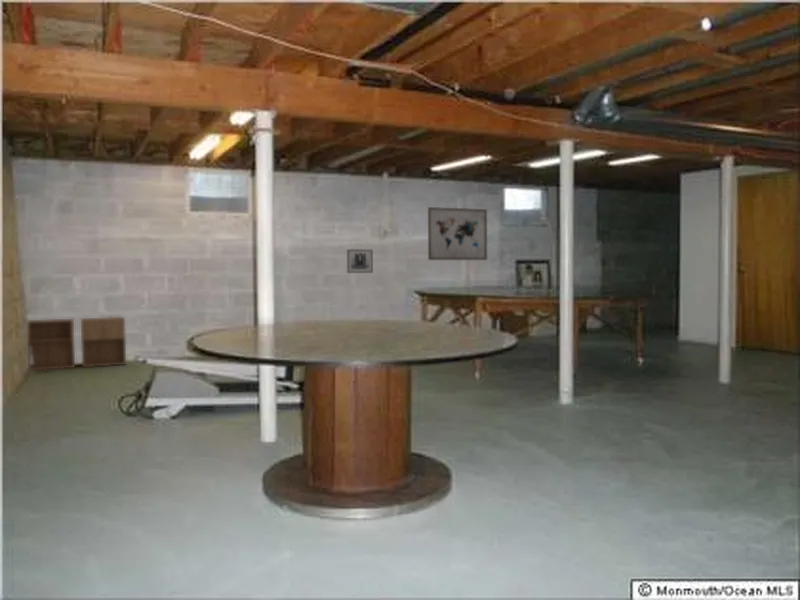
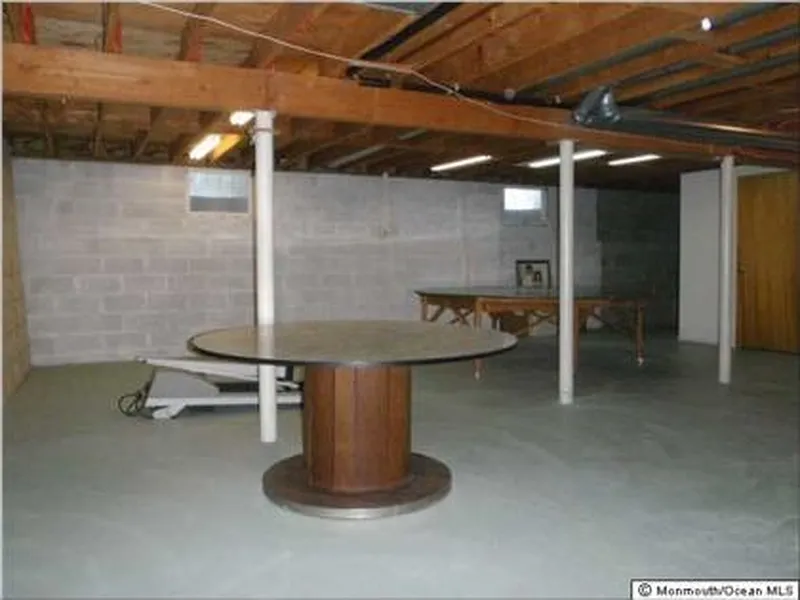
- storage cabinet (81, 342)
- wall art (360, 261)
- wall art (458, 234)
